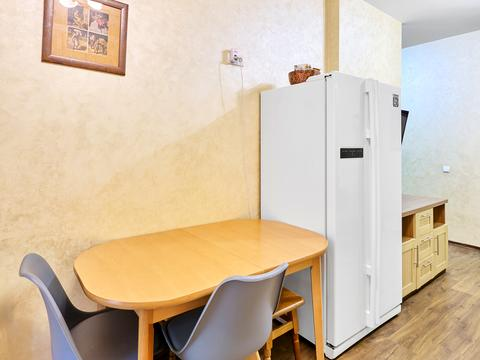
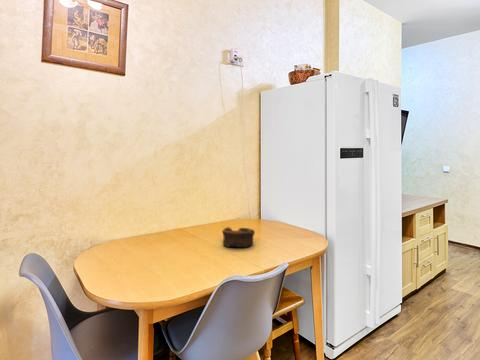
+ bowl (238, 236)
